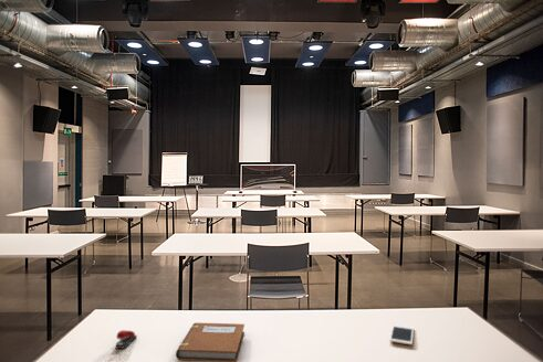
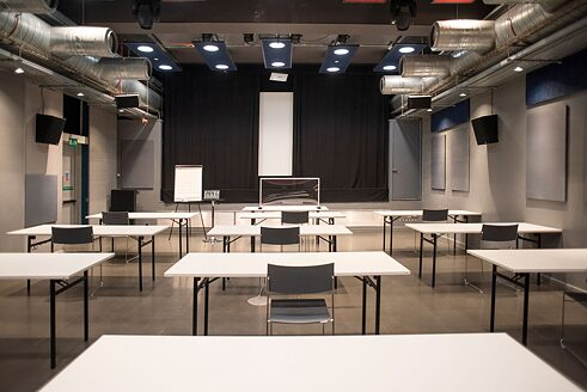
- cell phone (401, 333)
- notebook (212, 339)
- stapler (125, 336)
